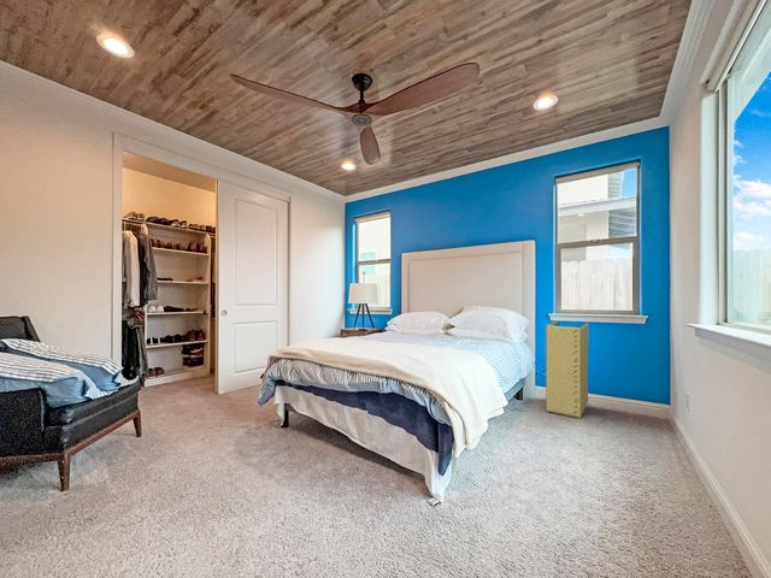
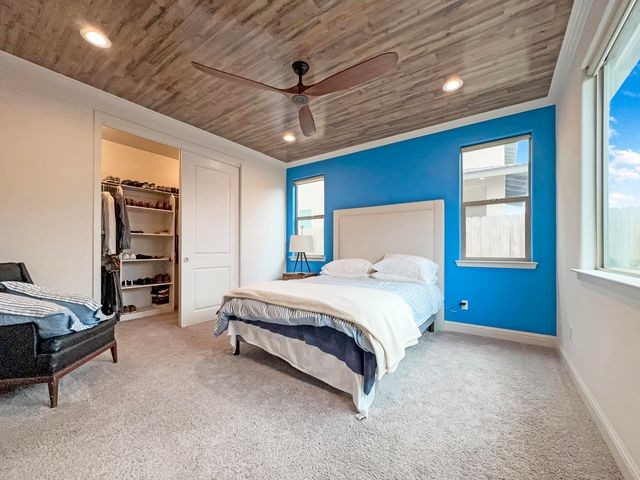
- laundry hamper (567, 365)
